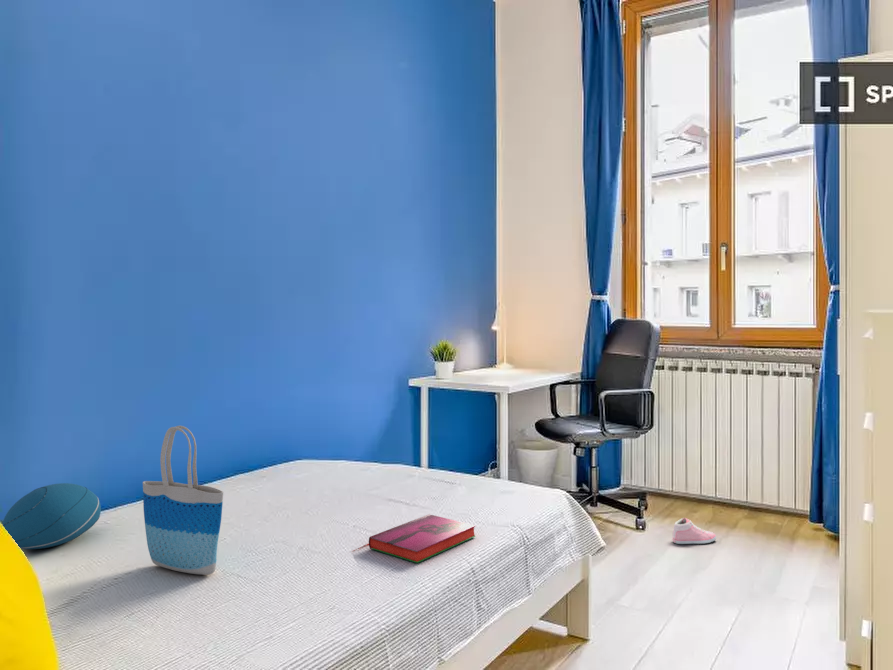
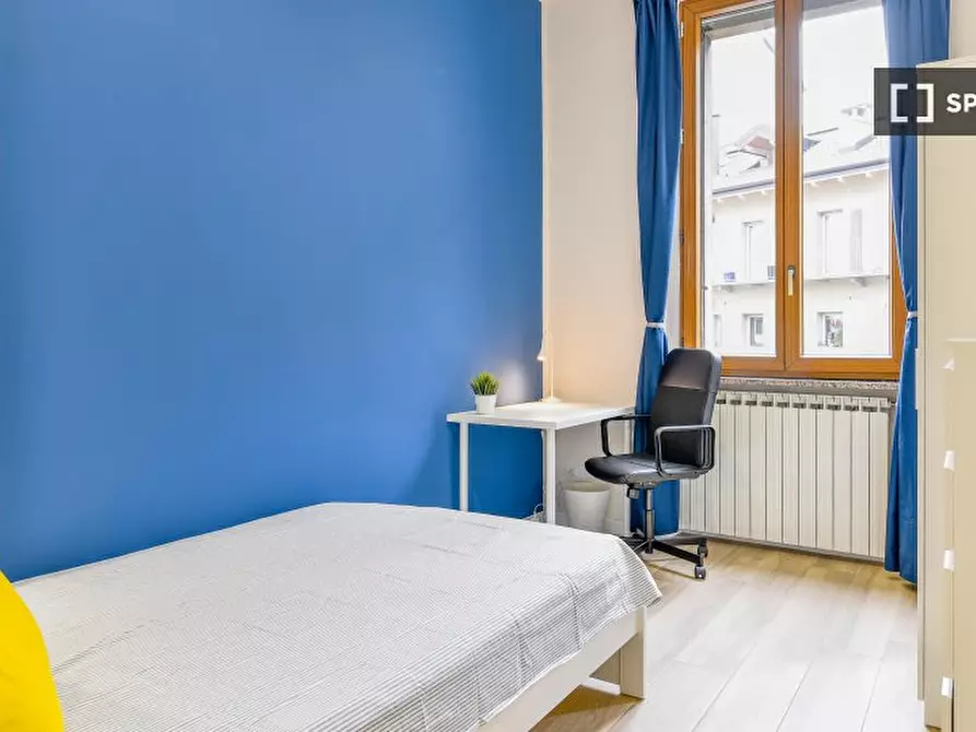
- sneaker (694, 529)
- tote bag (181, 498)
- hardback book (423, 536)
- cushion (53, 513)
